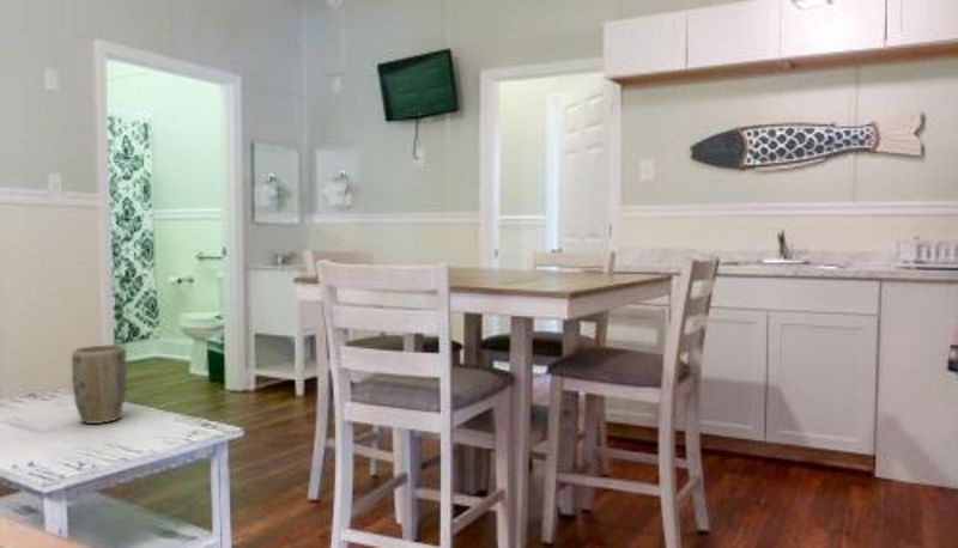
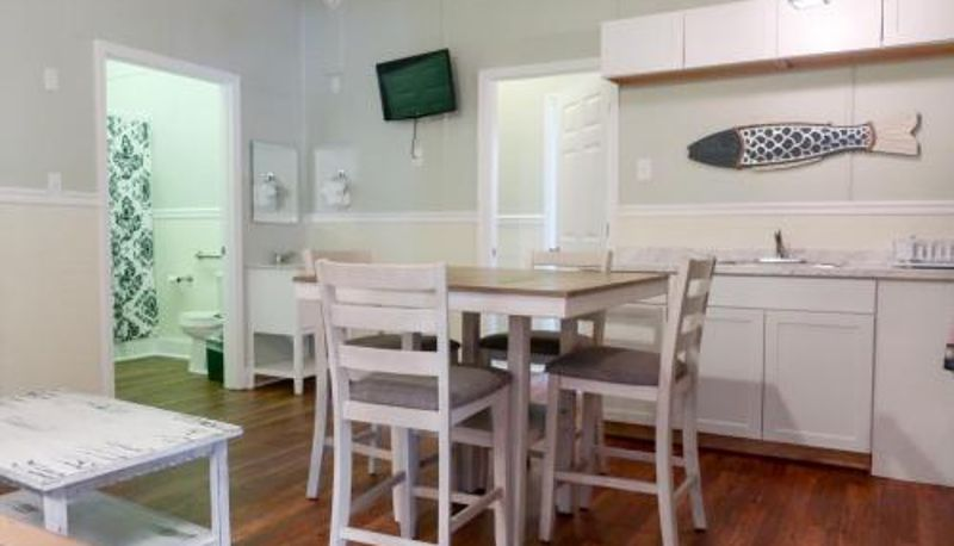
- plant pot (99, 383)
